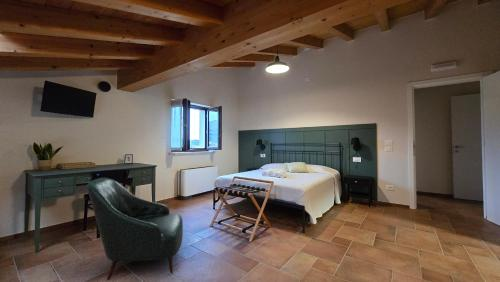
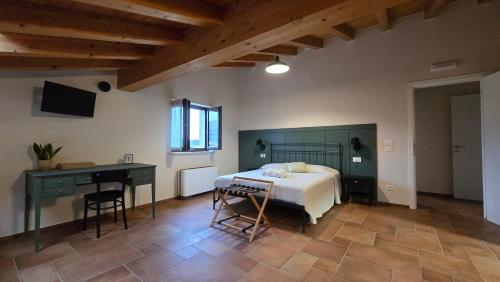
- armchair (139, 219)
